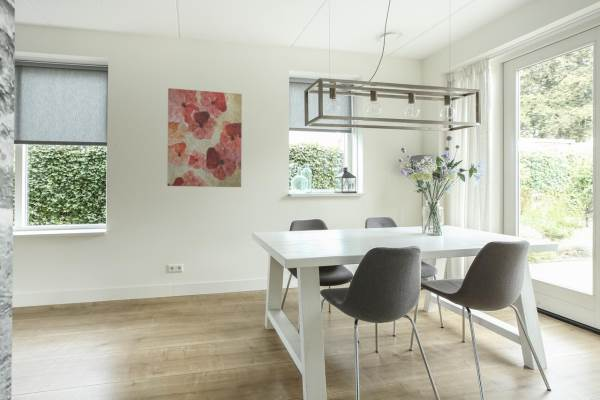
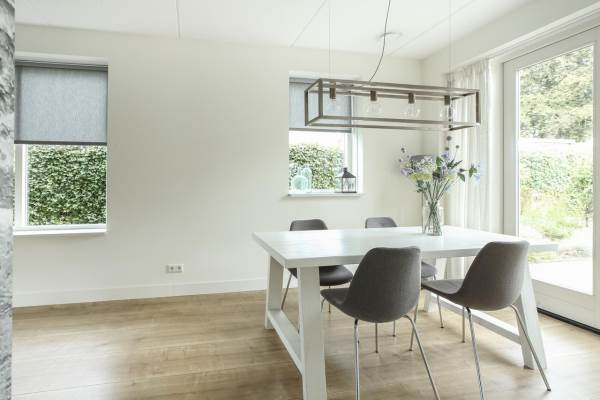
- wall art (205, 139)
